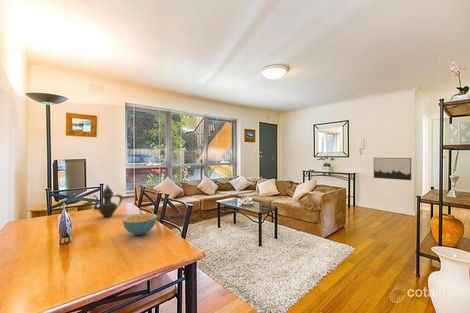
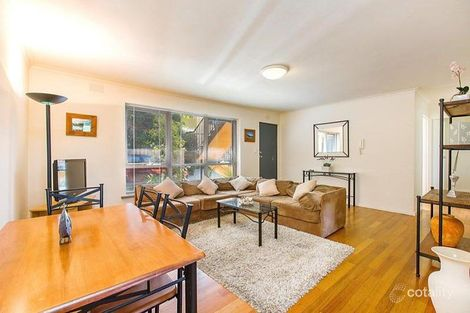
- teapot (108, 200)
- cereal bowl (140, 225)
- wall art (391, 168)
